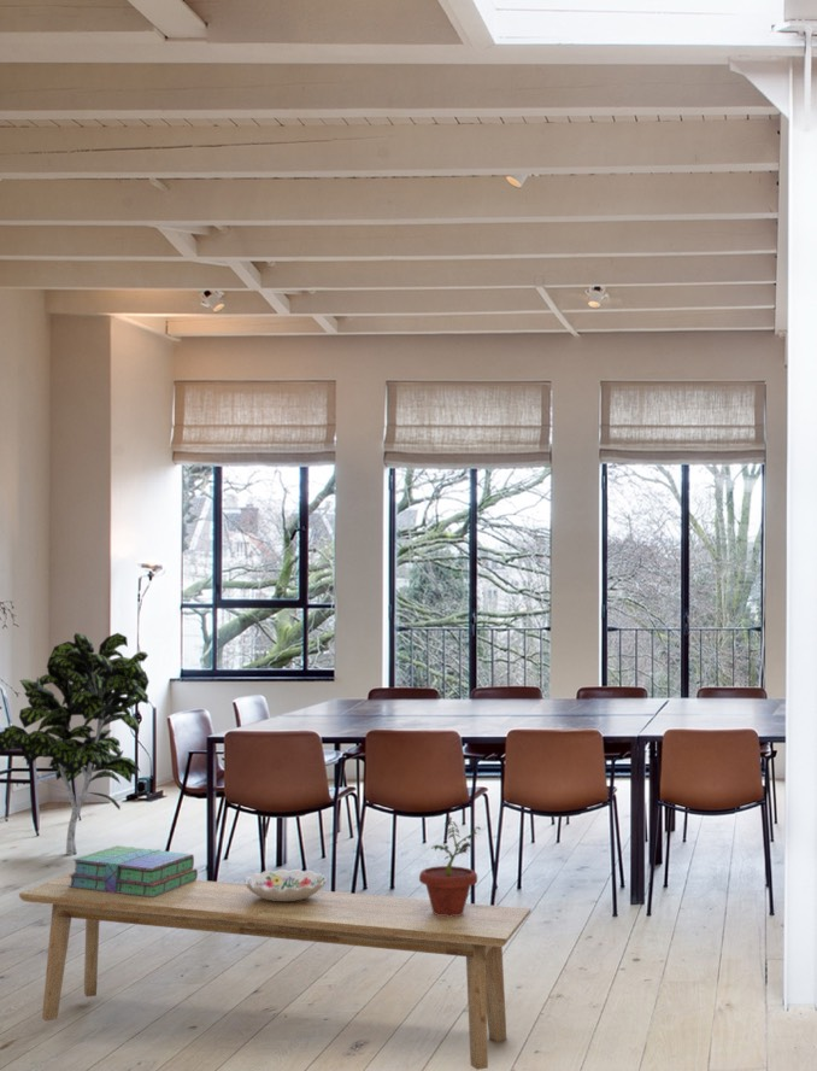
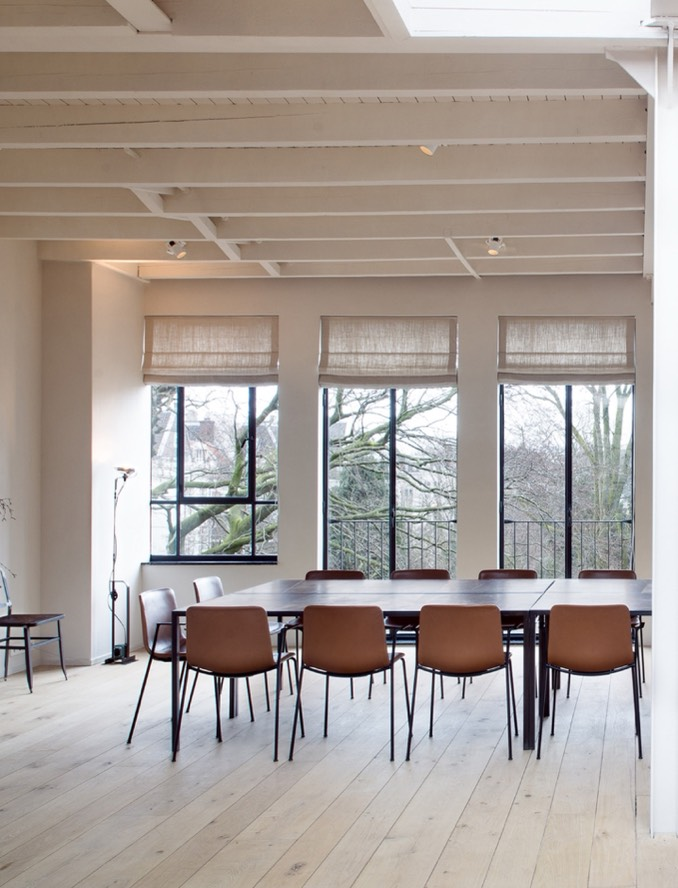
- potted plant (451, 865)
- bench (275, 937)
- decorative bowl (284, 886)
- indoor plant (72, 741)
- stack of books (134, 868)
